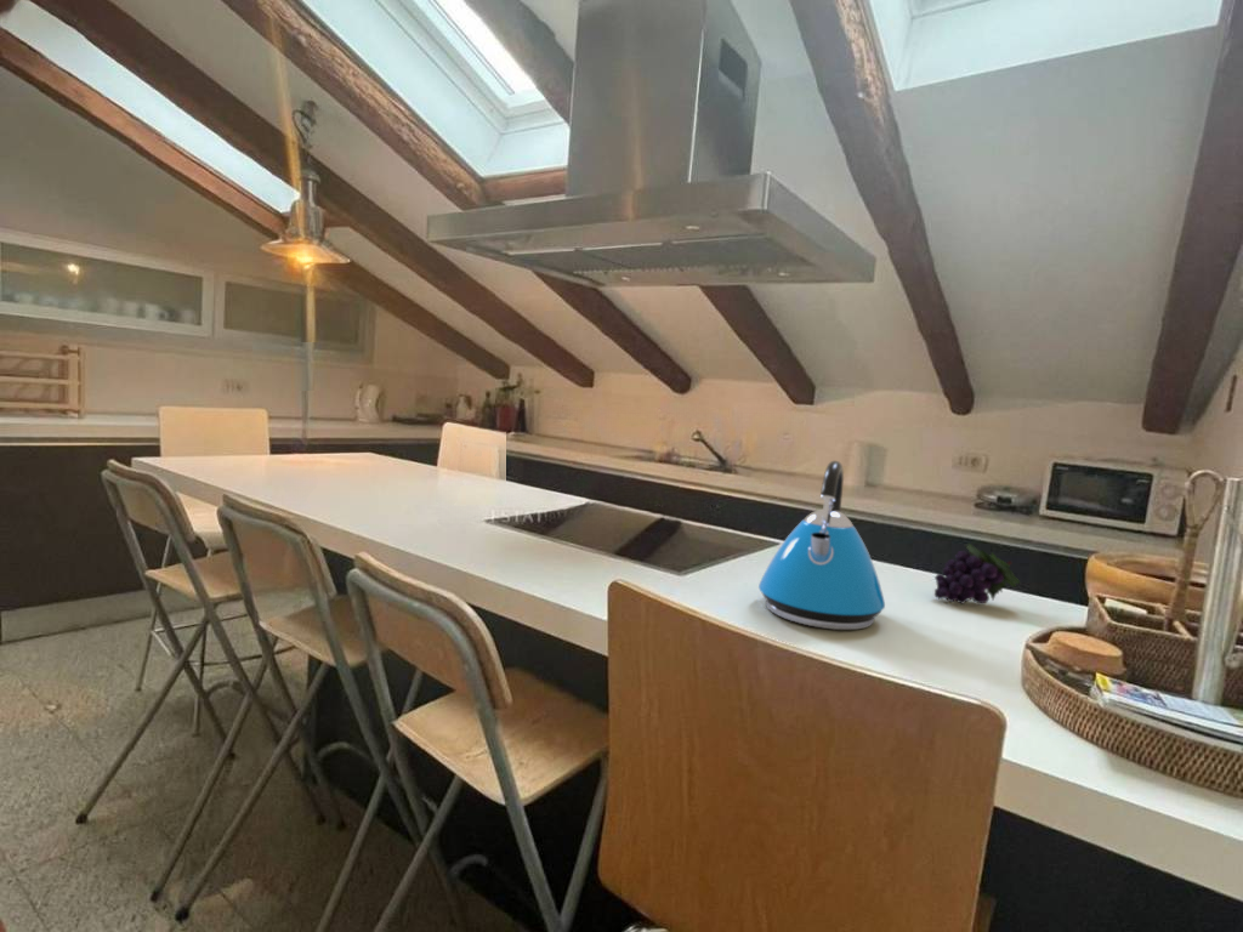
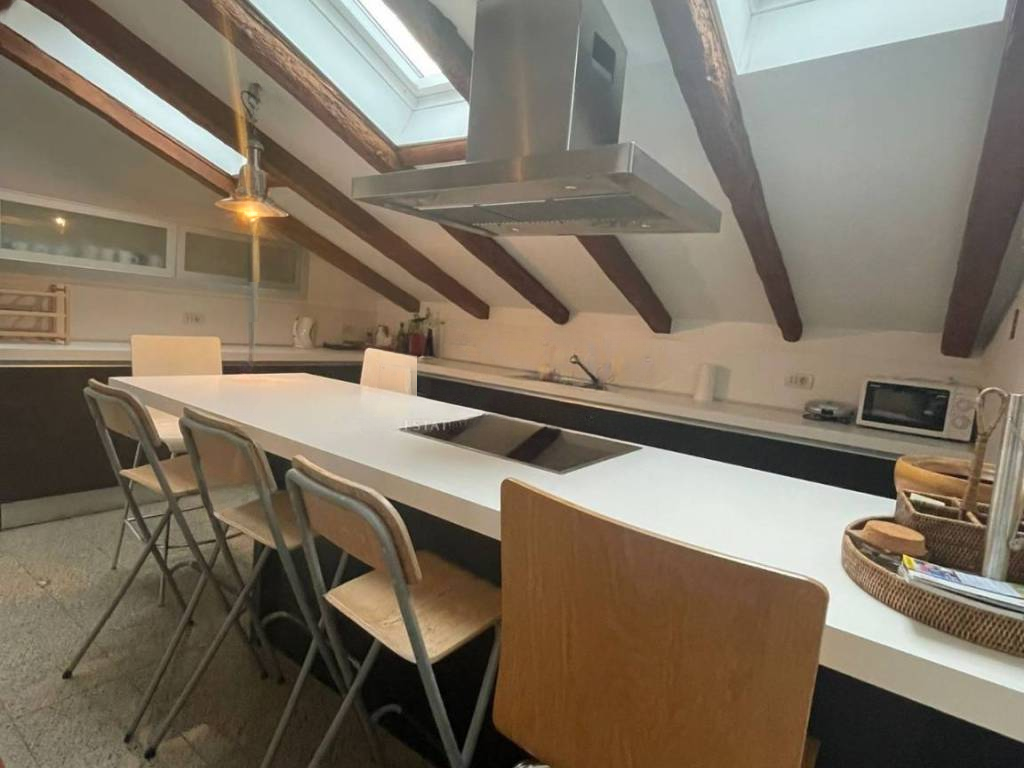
- kettle (827, 536)
- fruit (976, 574)
